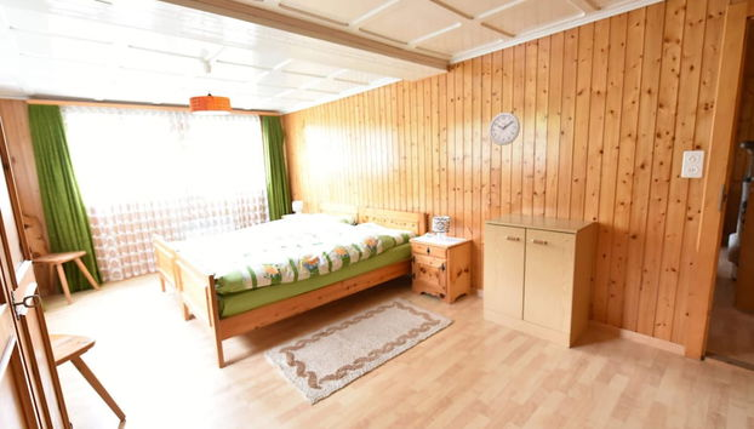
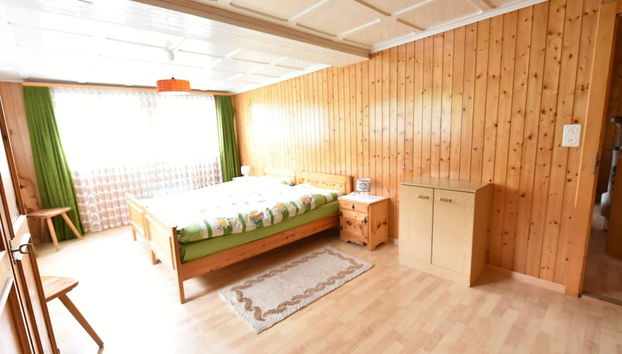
- wall clock (503, 128)
